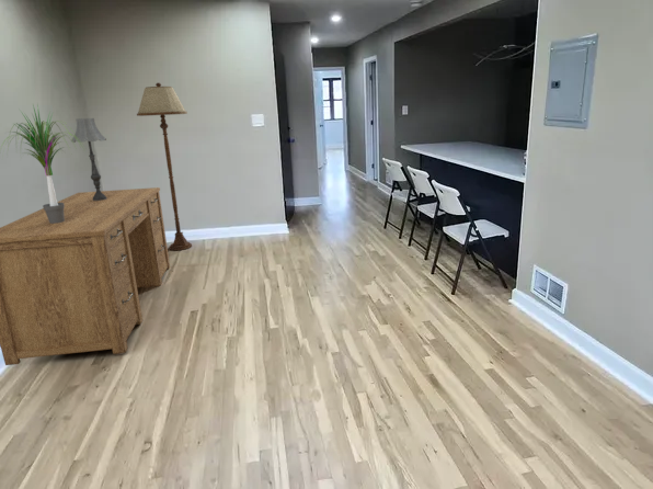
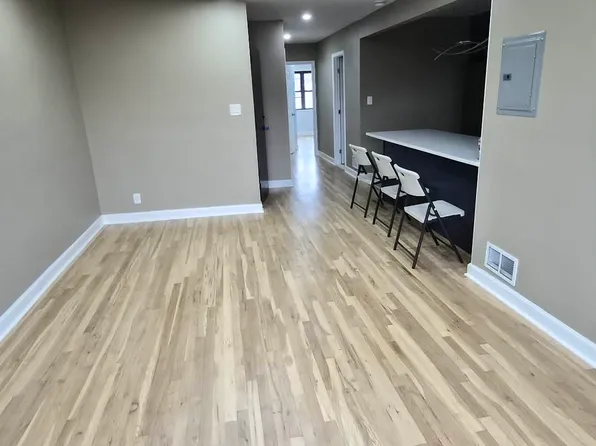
- floor lamp (170, 169)
- potted plant (46, 163)
- desk (99, 258)
- table lamp (92, 159)
